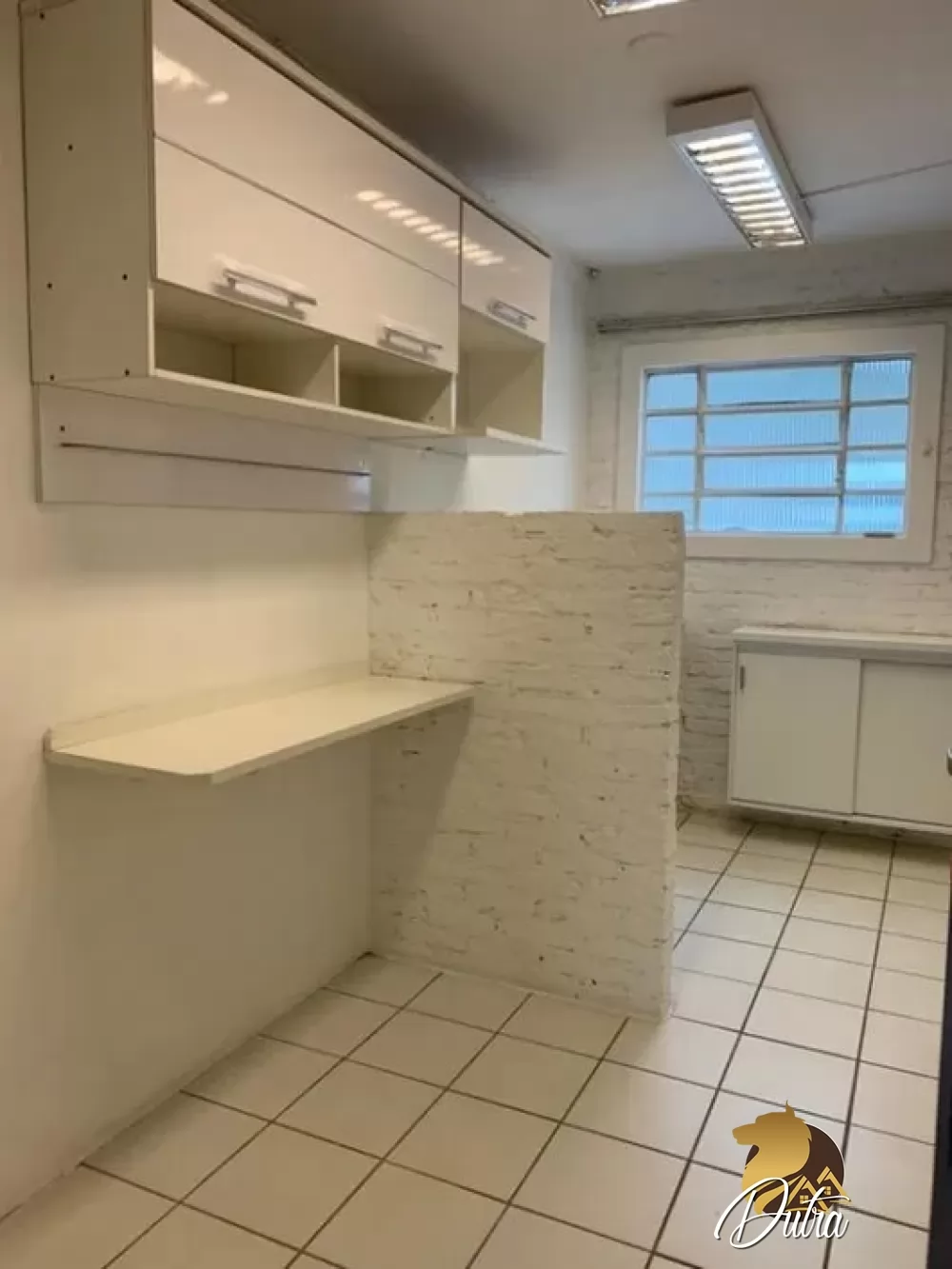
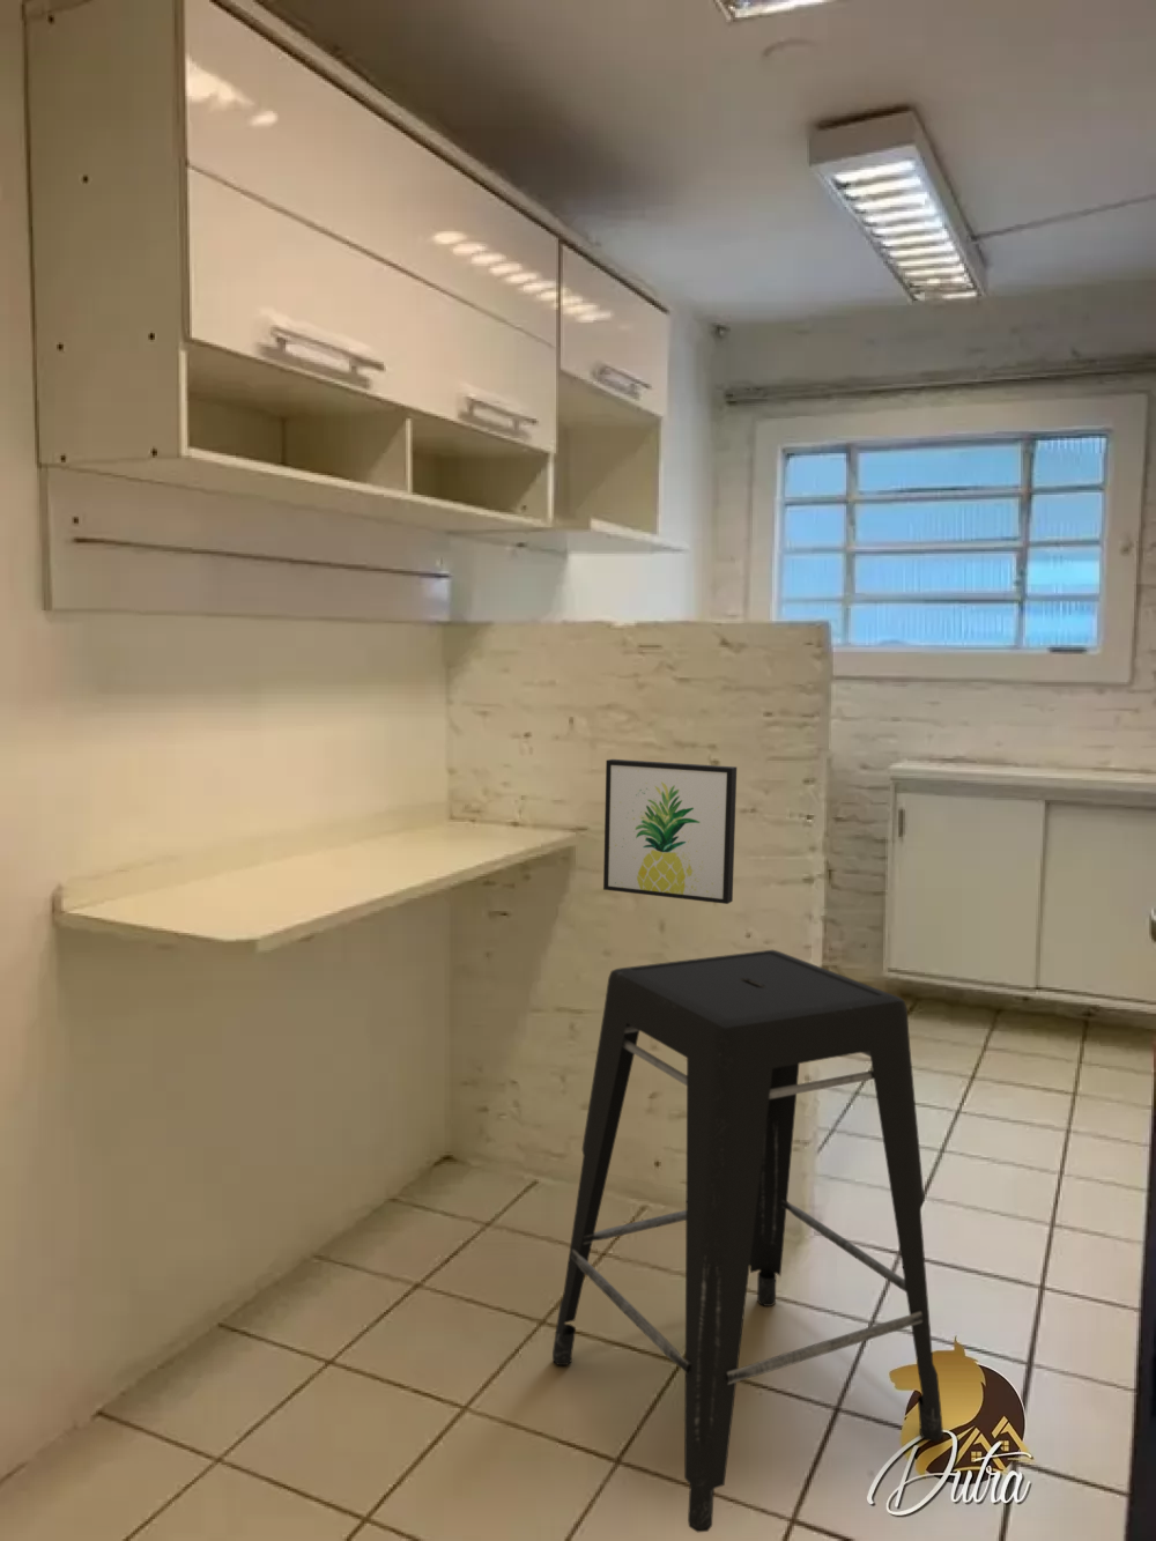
+ stool (744, 1191)
+ wall art (668, 829)
